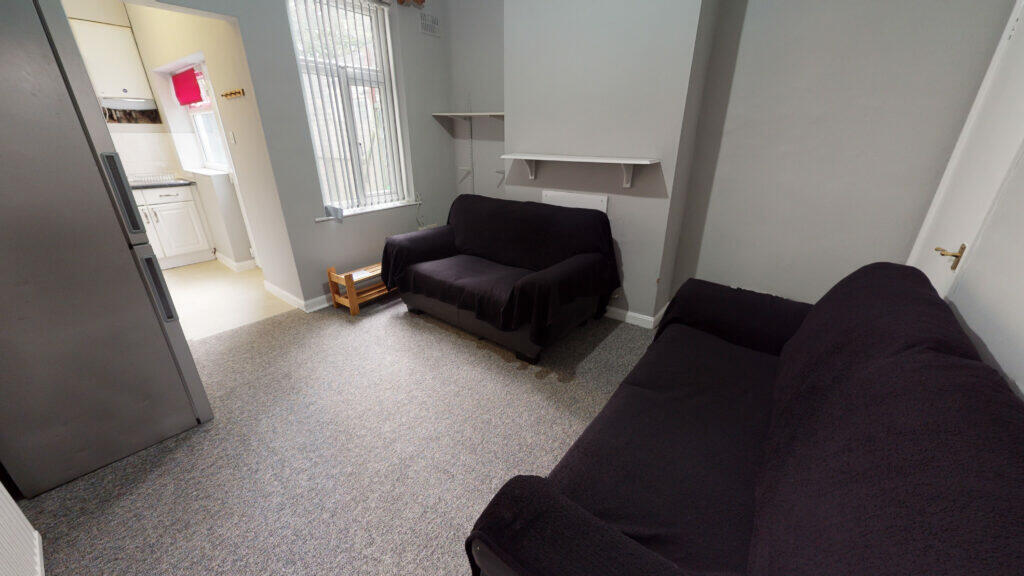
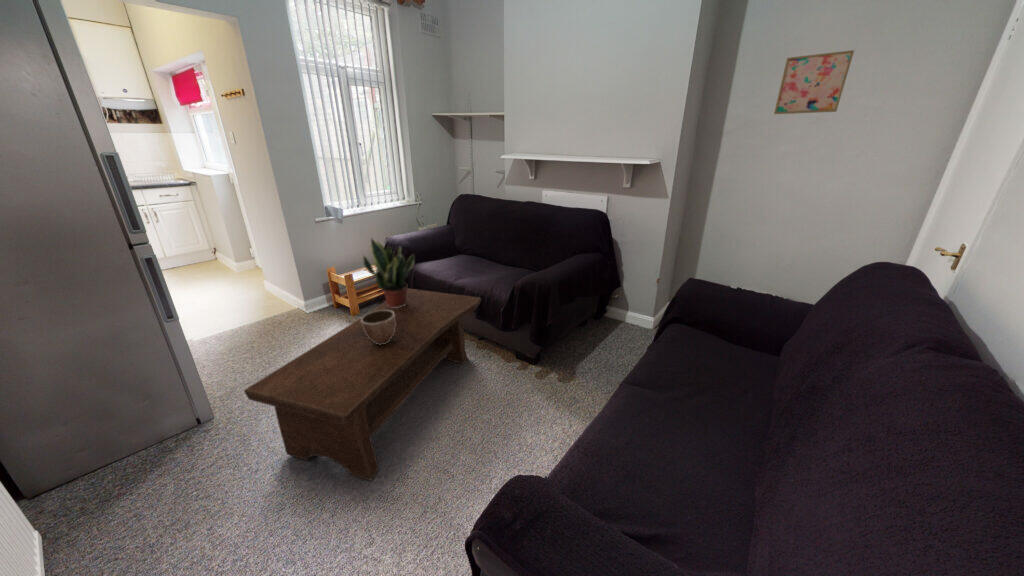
+ wall art (811, 84)
+ coffee table (390, 366)
+ decorative bowl (380, 328)
+ potted plant (395, 270)
